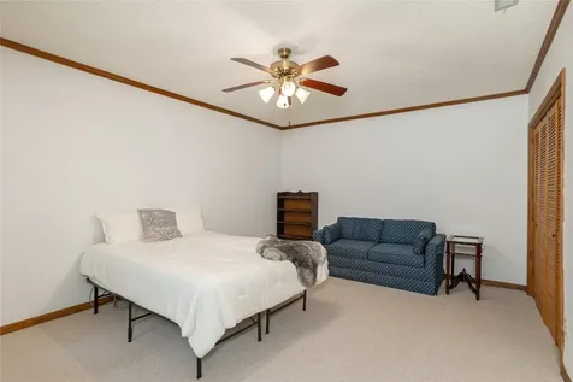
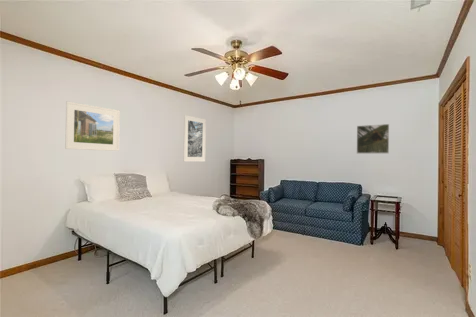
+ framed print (195, 139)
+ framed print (94, 128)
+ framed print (372, 139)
